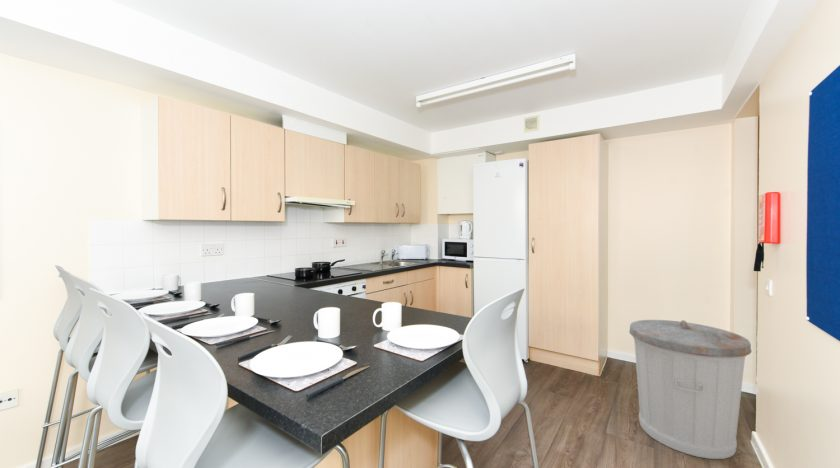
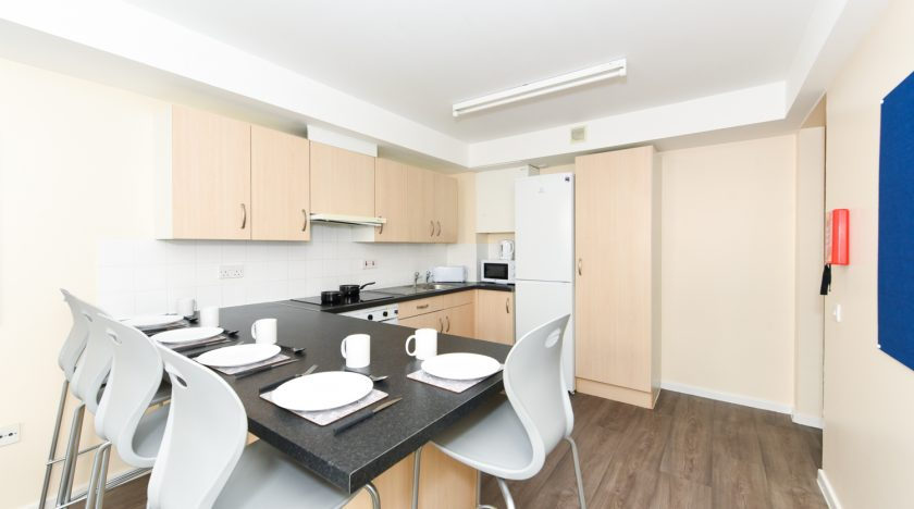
- trash can (684, 377)
